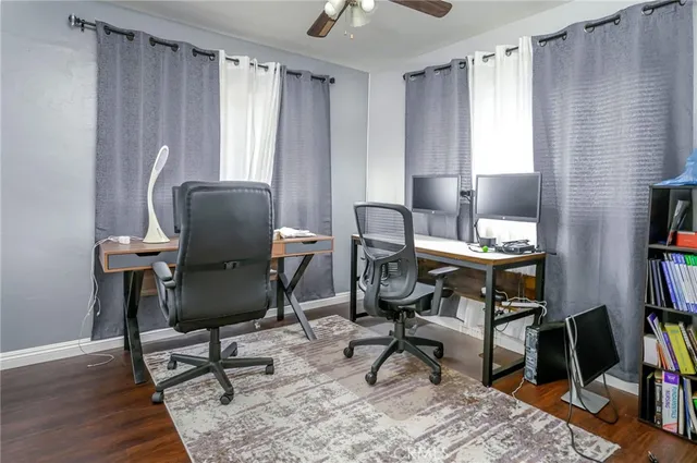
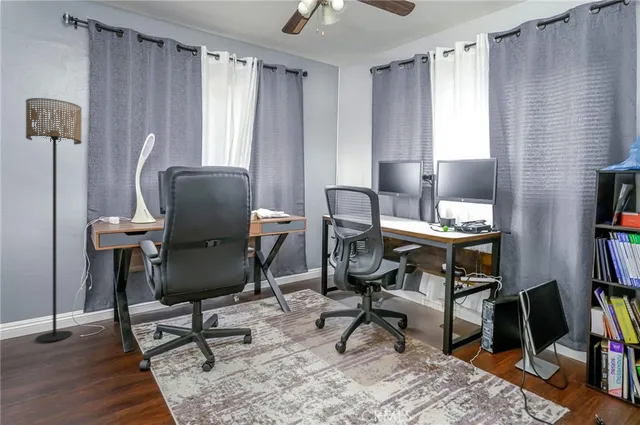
+ floor lamp (54, 220)
